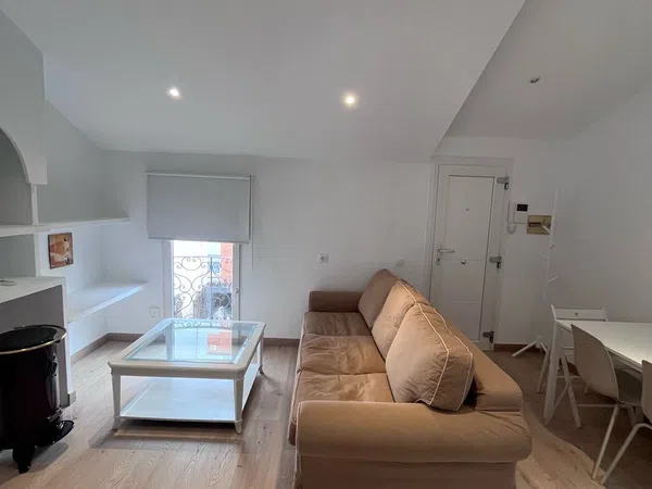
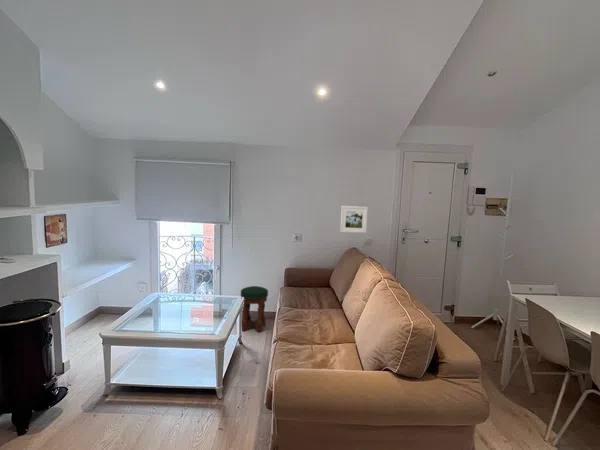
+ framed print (353, 219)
+ stool (254, 303)
